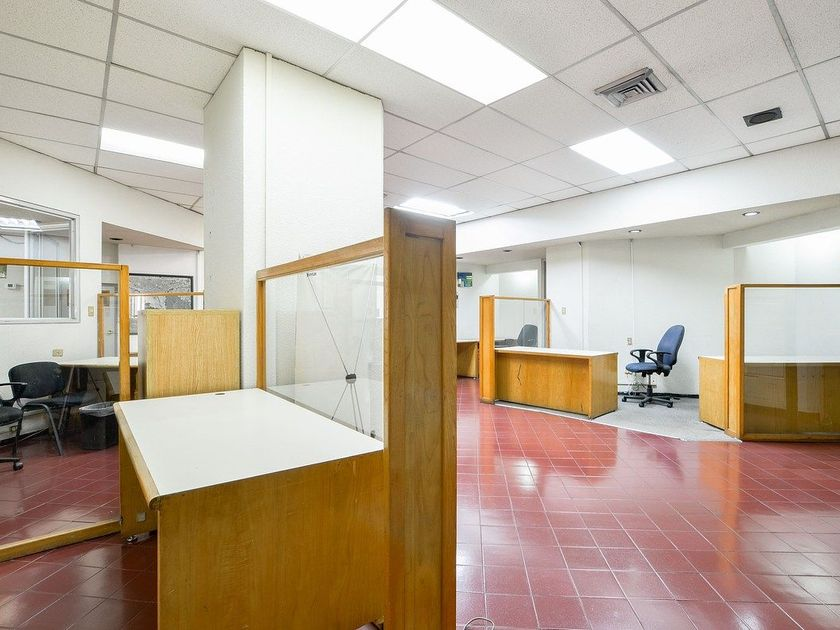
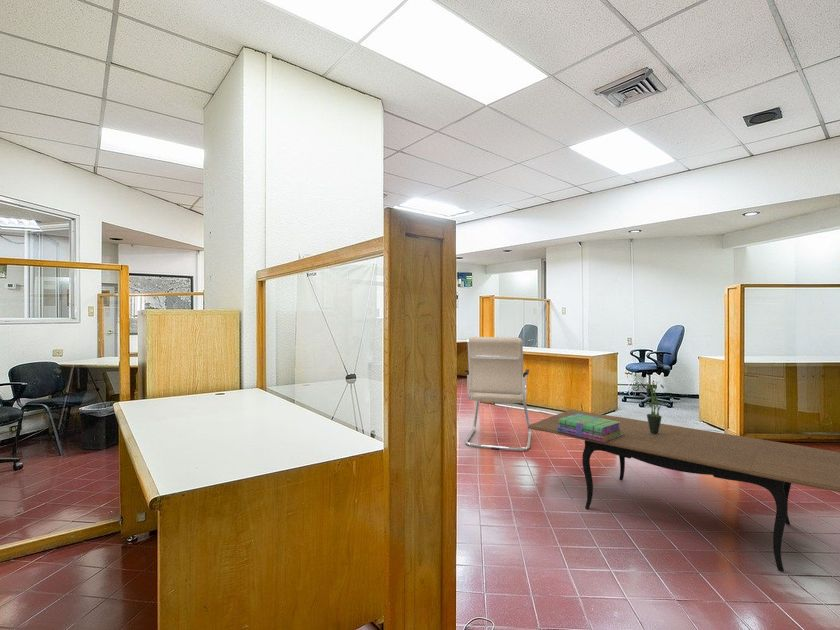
+ potted plant (654, 406)
+ dining table (683, 471)
+ stack of books (589, 426)
+ office chair (498, 388)
